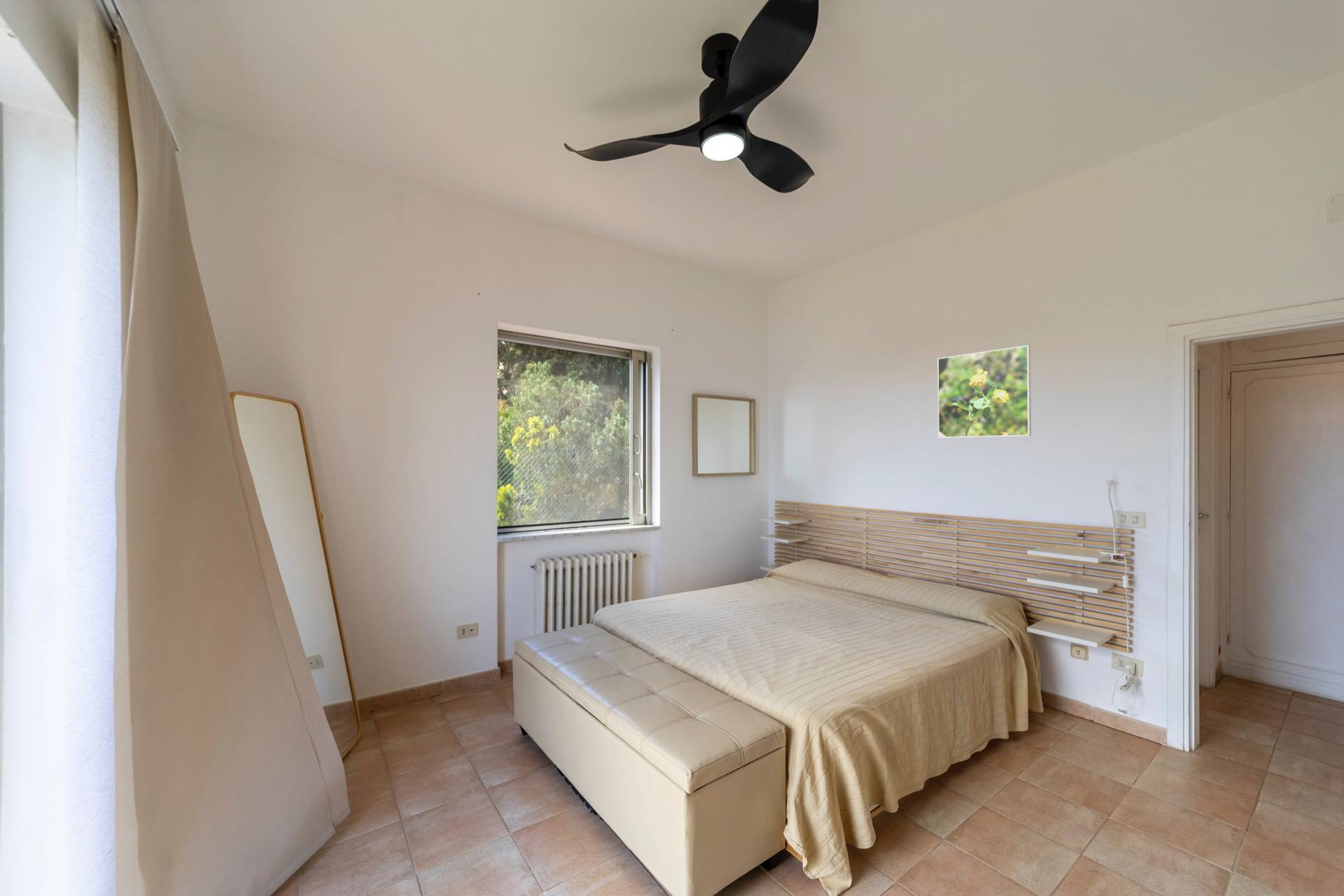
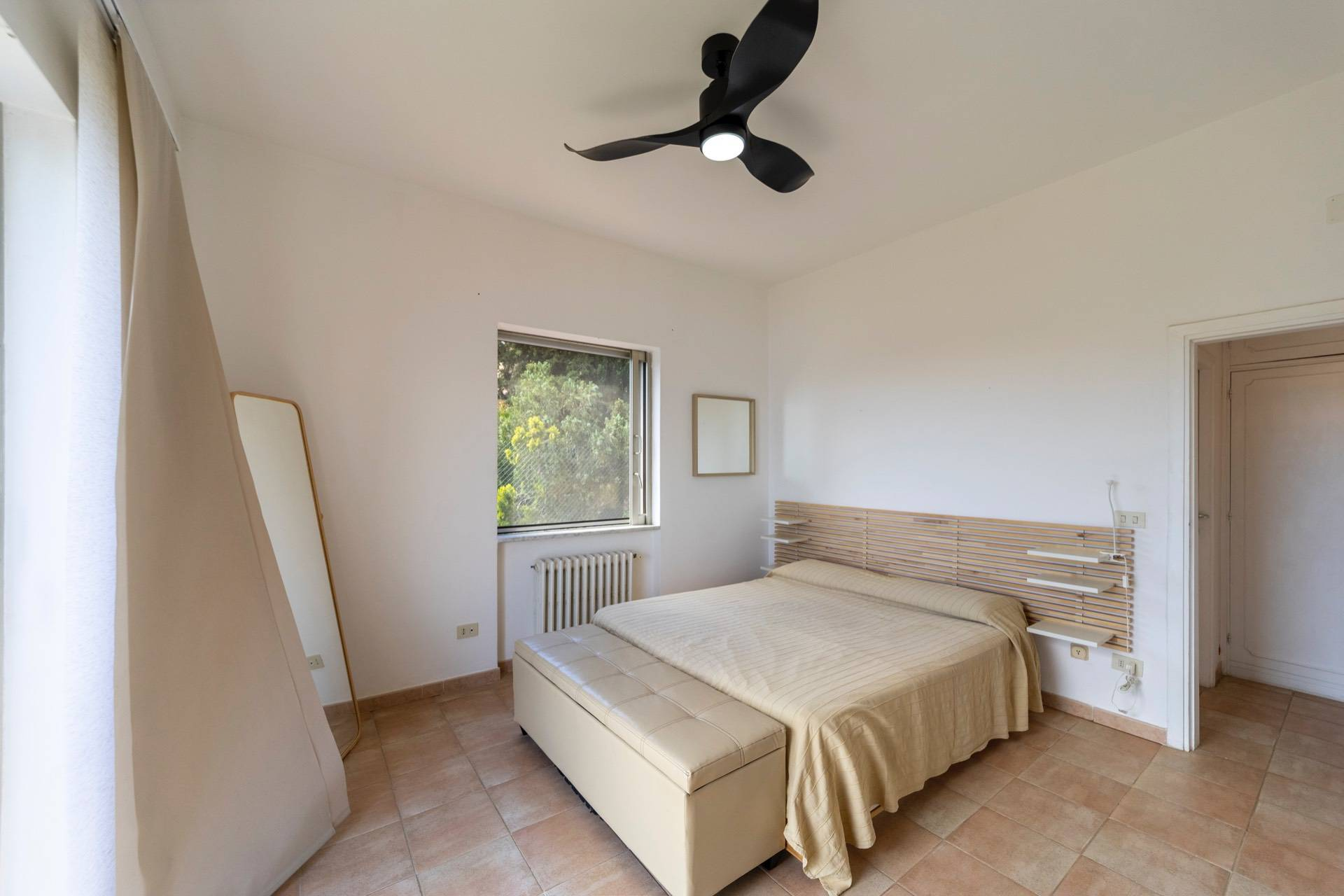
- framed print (981, 394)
